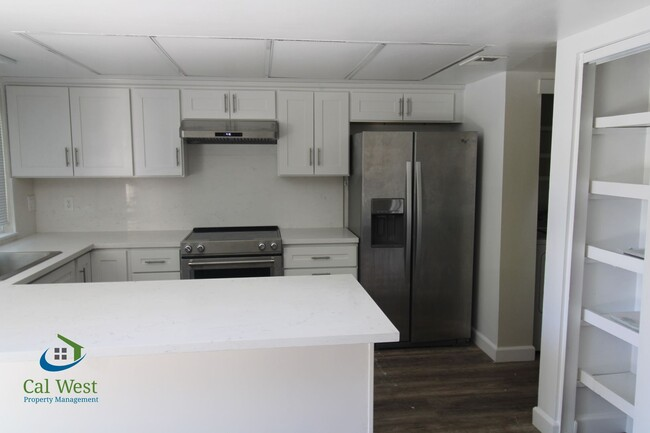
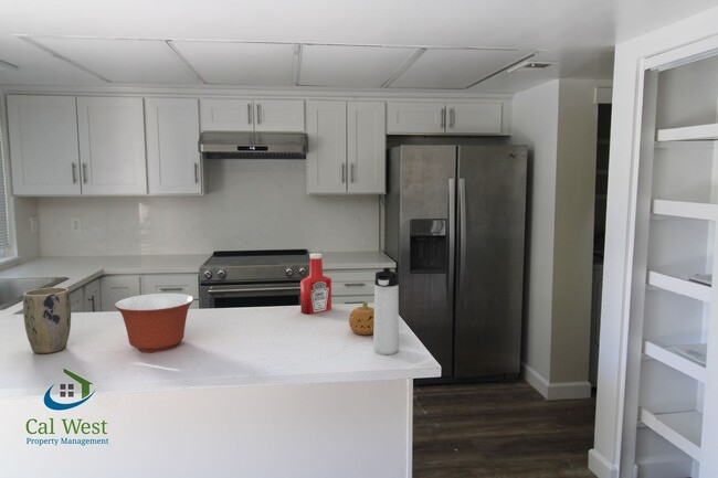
+ soap bottle (316, 283)
+ plant pot (47, 320)
+ mixing bowl (156, 323)
+ thermos bottle (384, 311)
+ fruit (365, 317)
